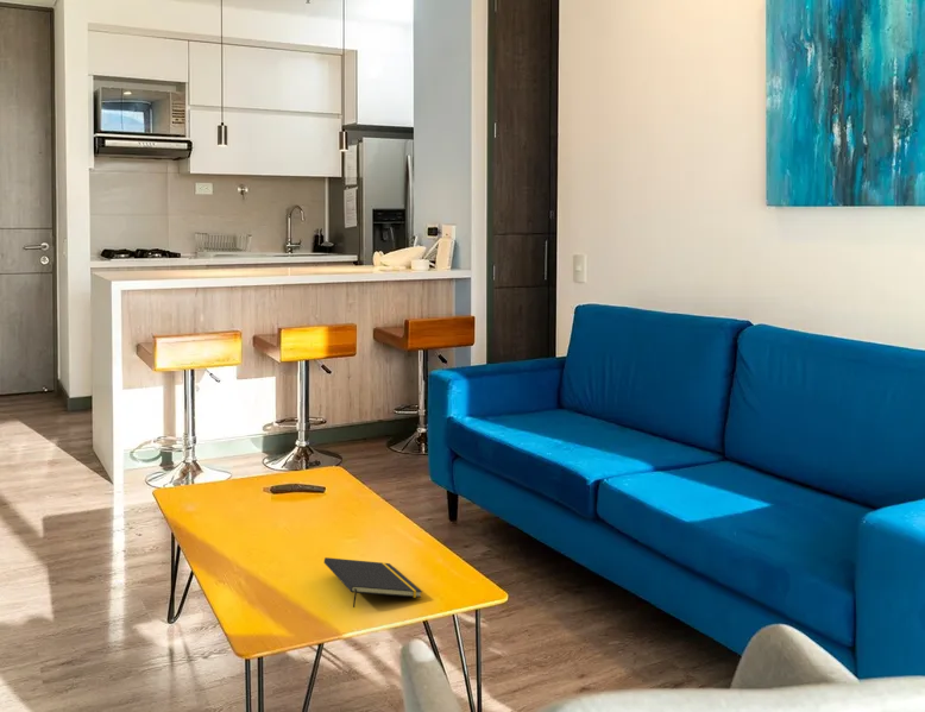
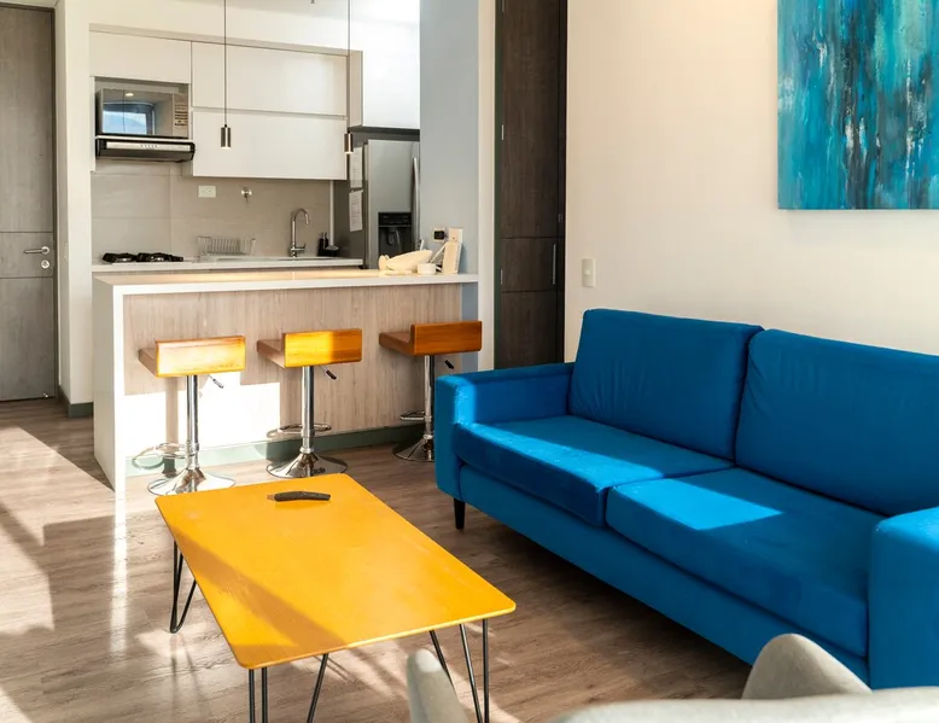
- notepad (371, 576)
